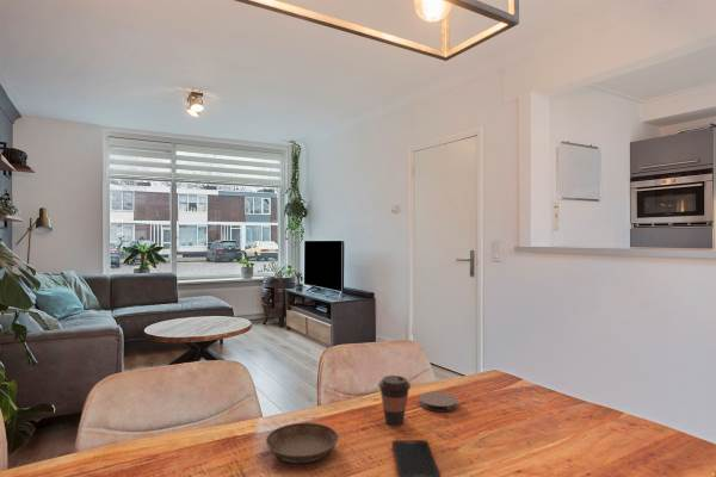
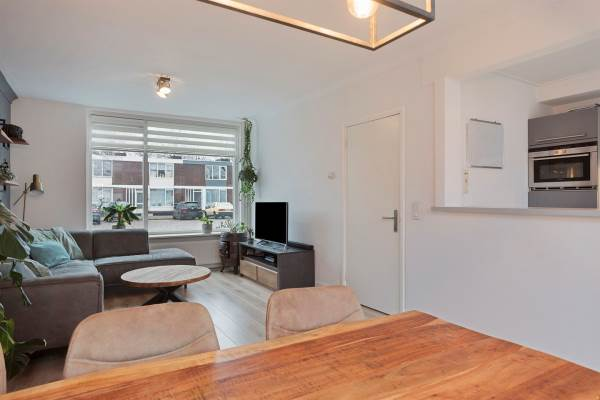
- coaster (438, 401)
- coffee cup (394, 399)
- saucer (302, 444)
- cell phone (414, 460)
